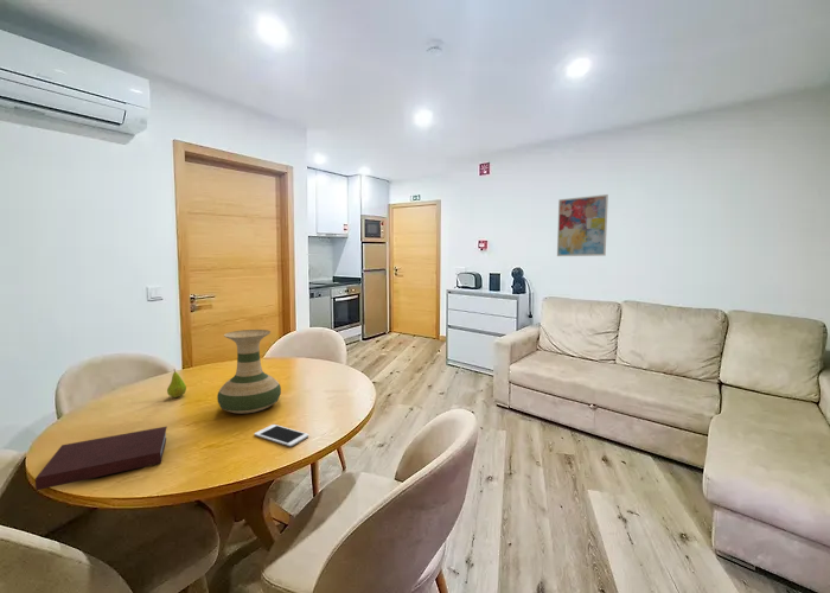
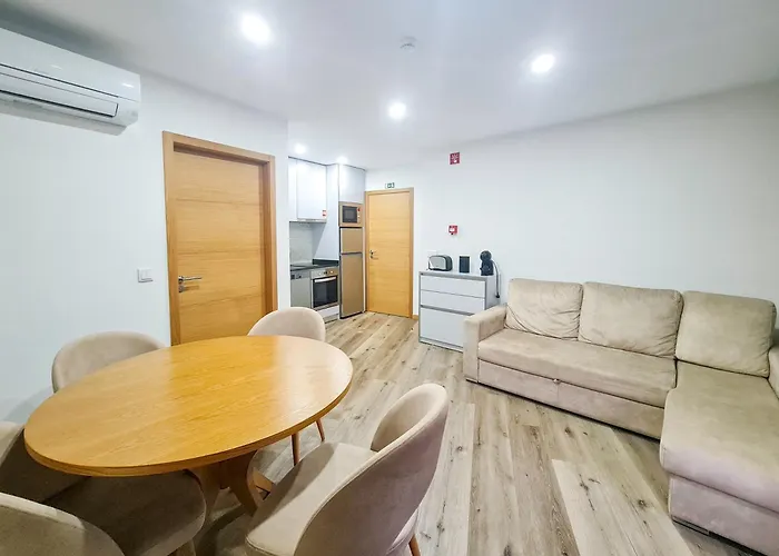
- cell phone (281, 434)
- wall art (581, 227)
- vase (249, 370)
- notebook (110, 453)
- fruit (175, 382)
